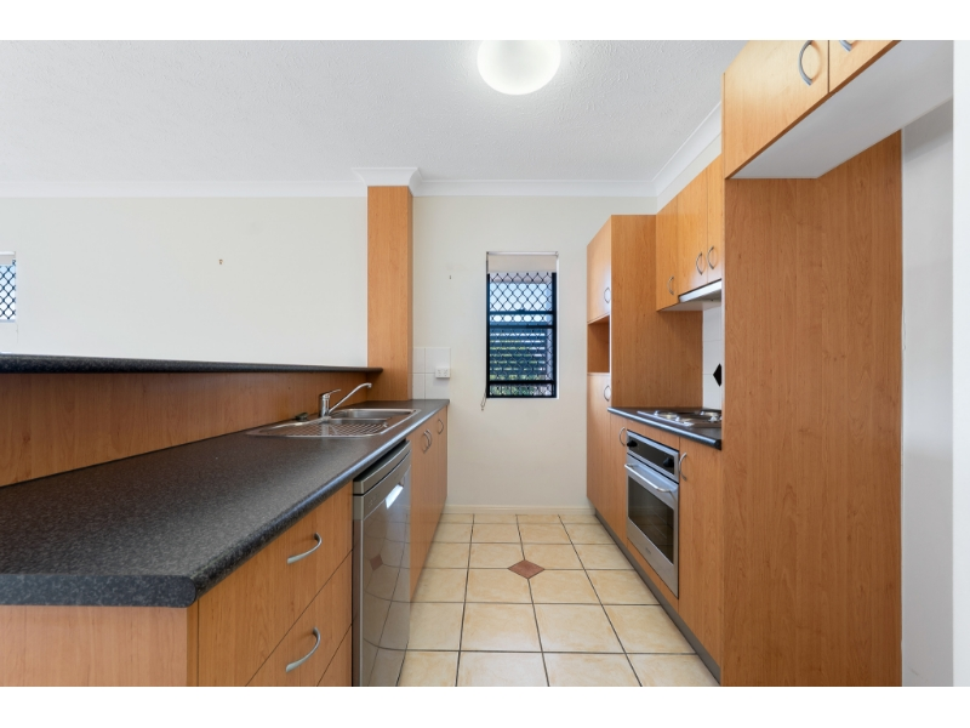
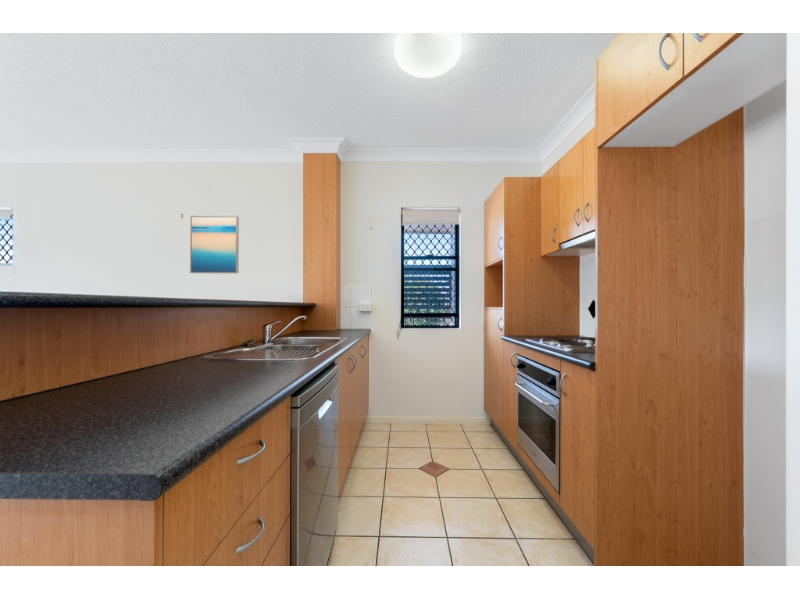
+ wall art (214, 244)
